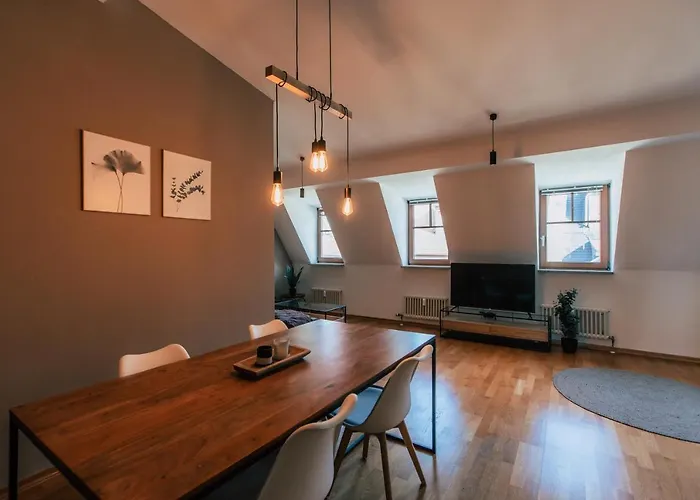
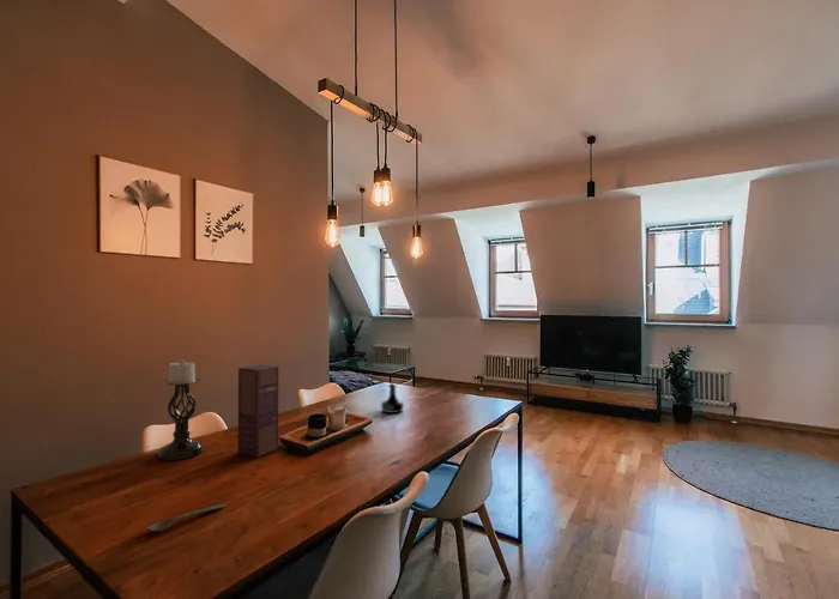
+ wine box (258, 409)
+ spoon (187, 515)
+ tequila bottle (392, 397)
+ candle holder (182, 405)
